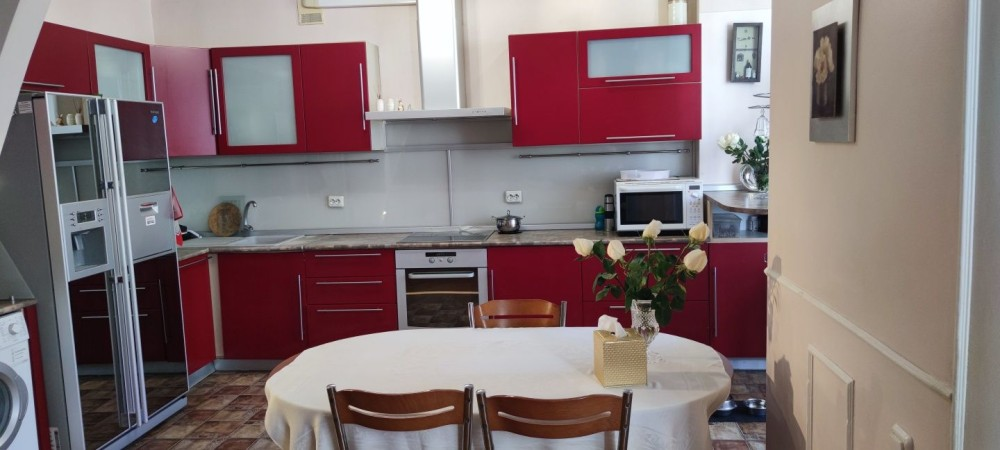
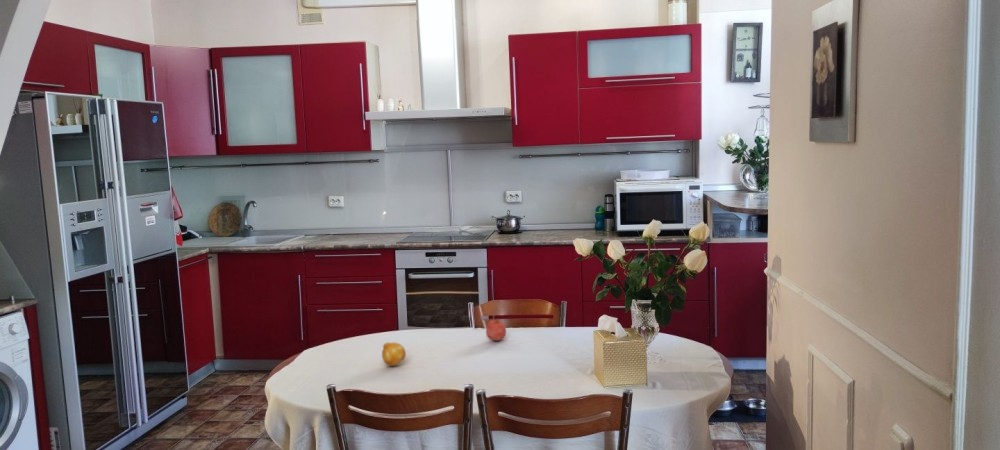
+ fruit (393, 354)
+ apple (496, 329)
